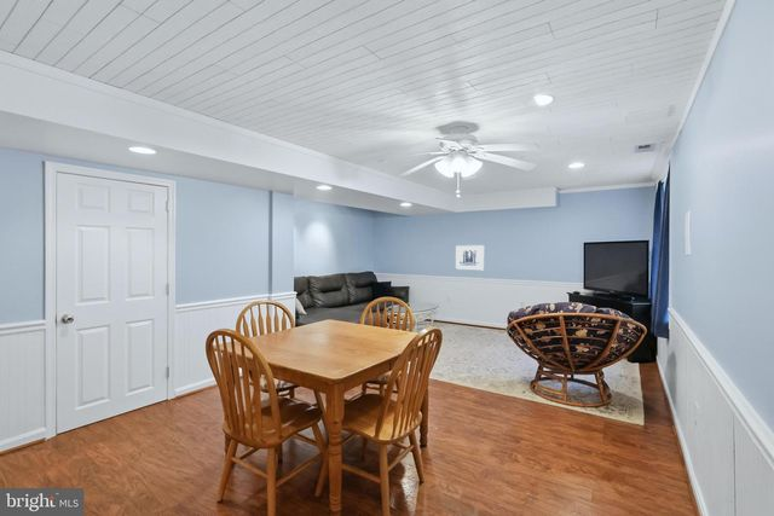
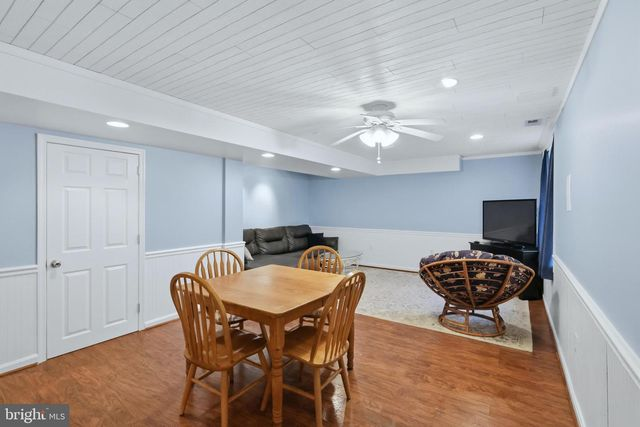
- wall art (469, 257)
